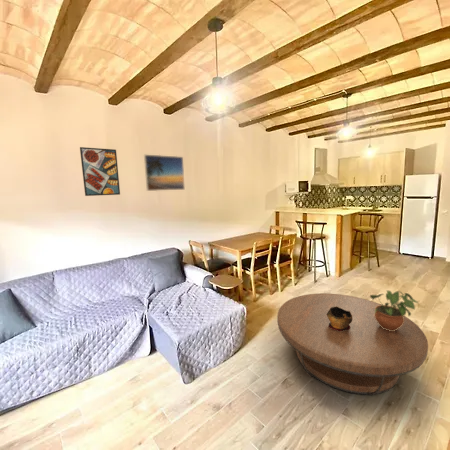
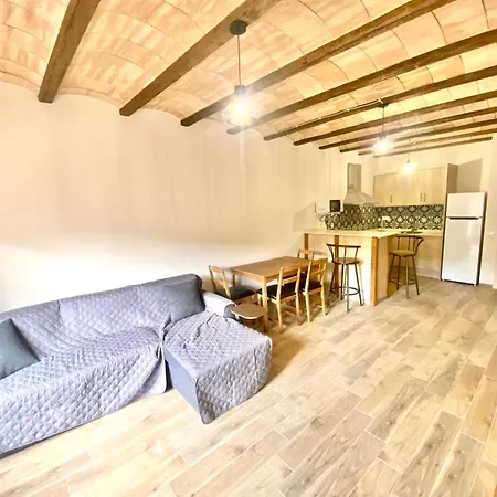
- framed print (165, 173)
- coffee table (343, 339)
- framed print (101, 172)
- potted plant (394, 308)
- decorative bowl (339, 317)
